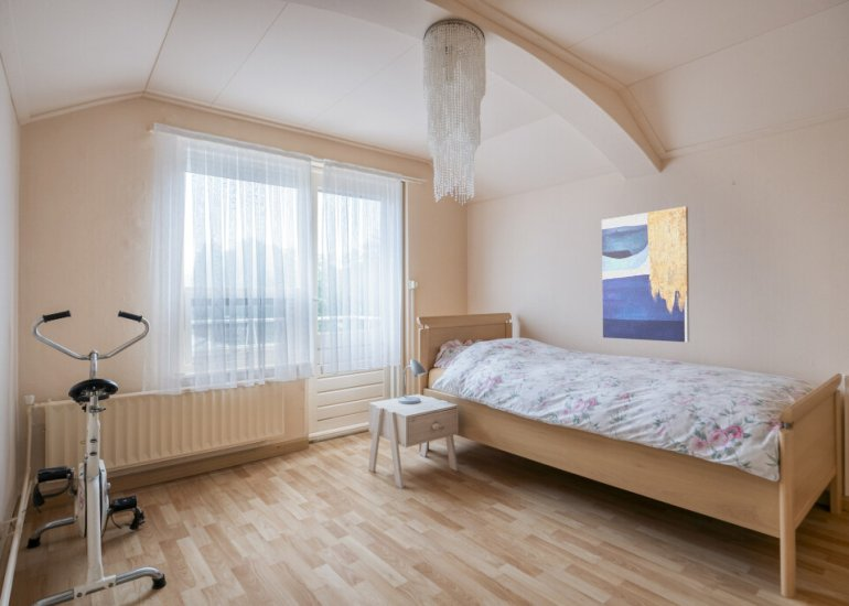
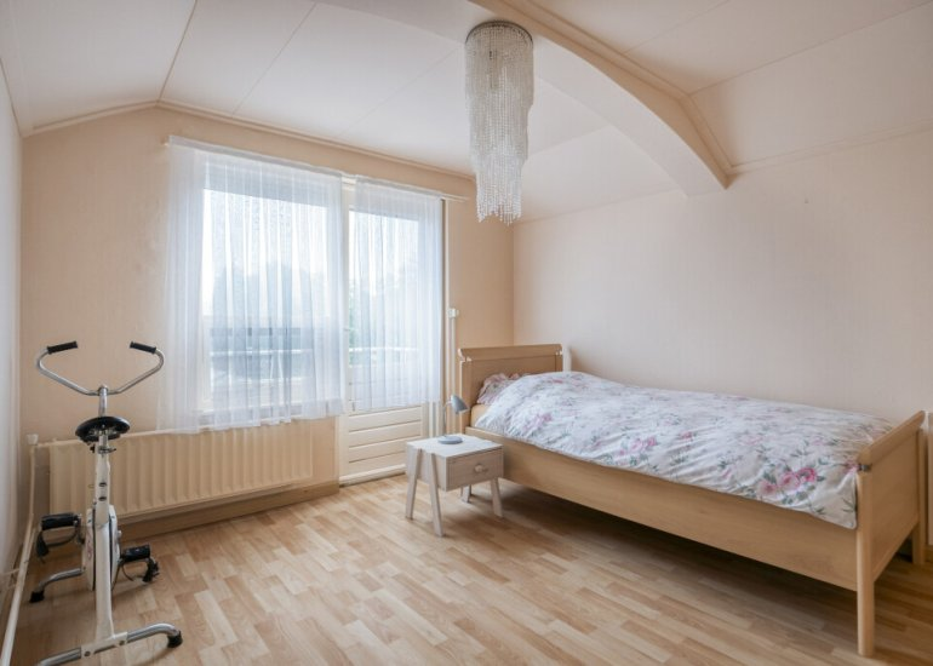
- wall art (642, 277)
